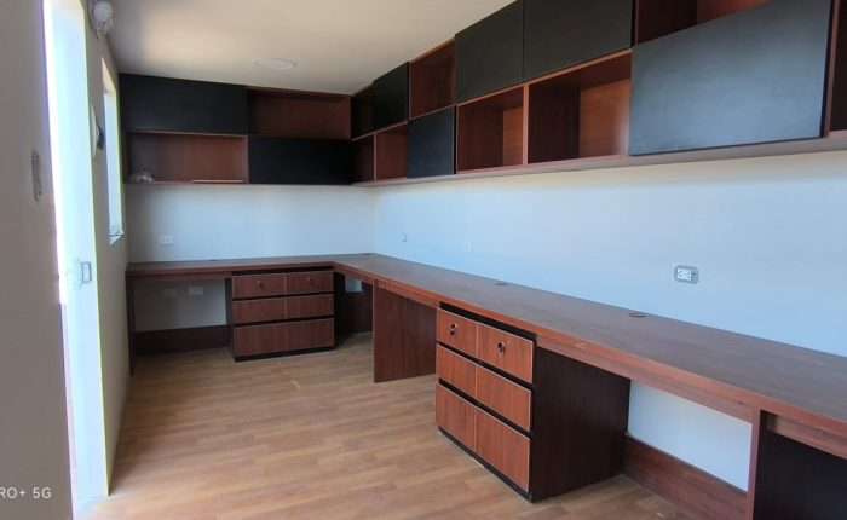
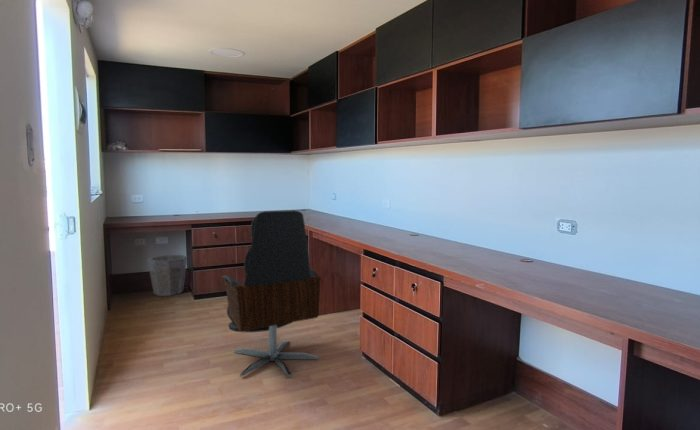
+ waste bin (168, 275)
+ office chair (271, 284)
